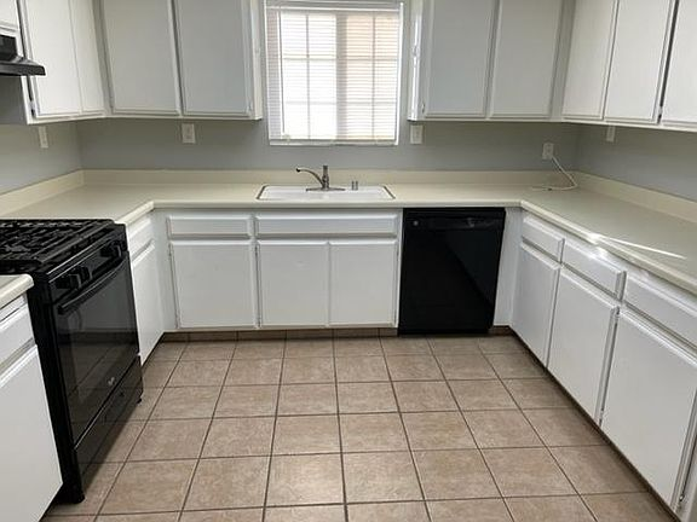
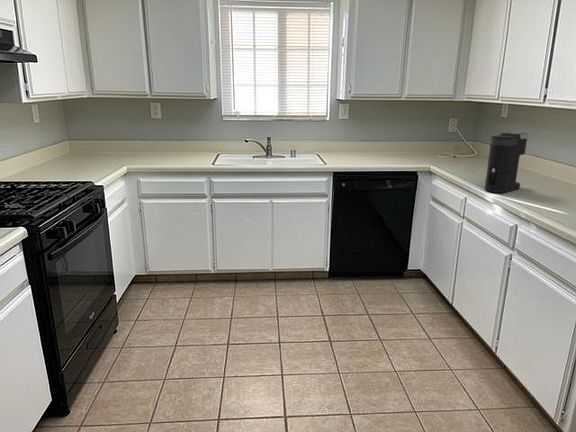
+ coffee maker (506, 161)
